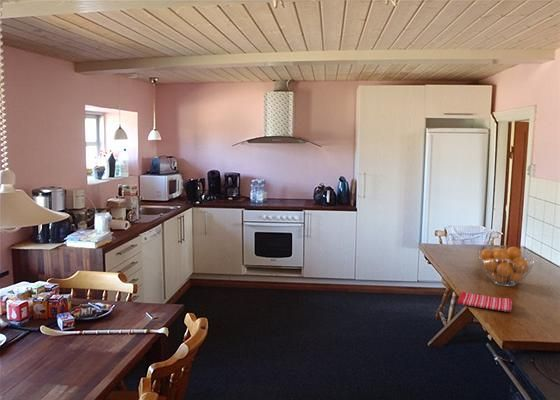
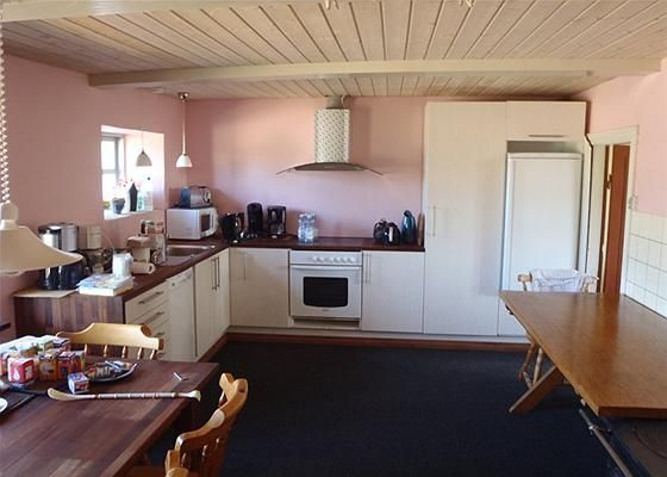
- dish towel (484, 301)
- fruit basket (505, 265)
